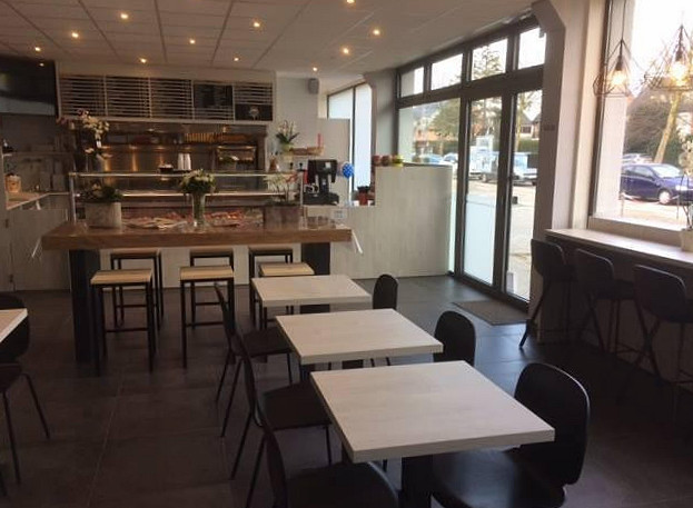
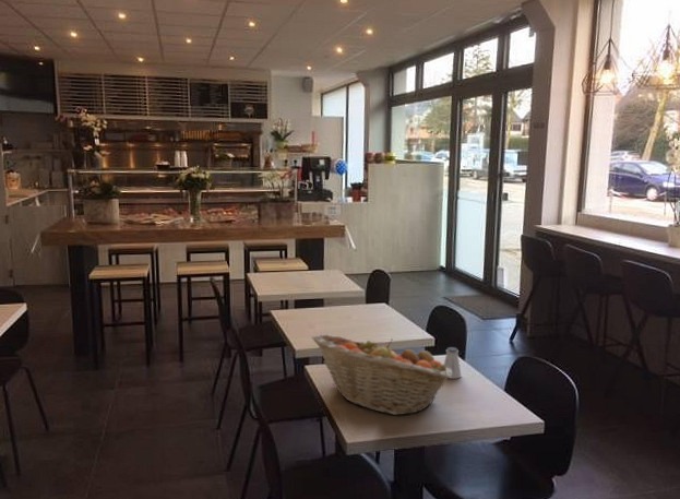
+ fruit basket (380, 365)
+ saltshaker (451, 361)
